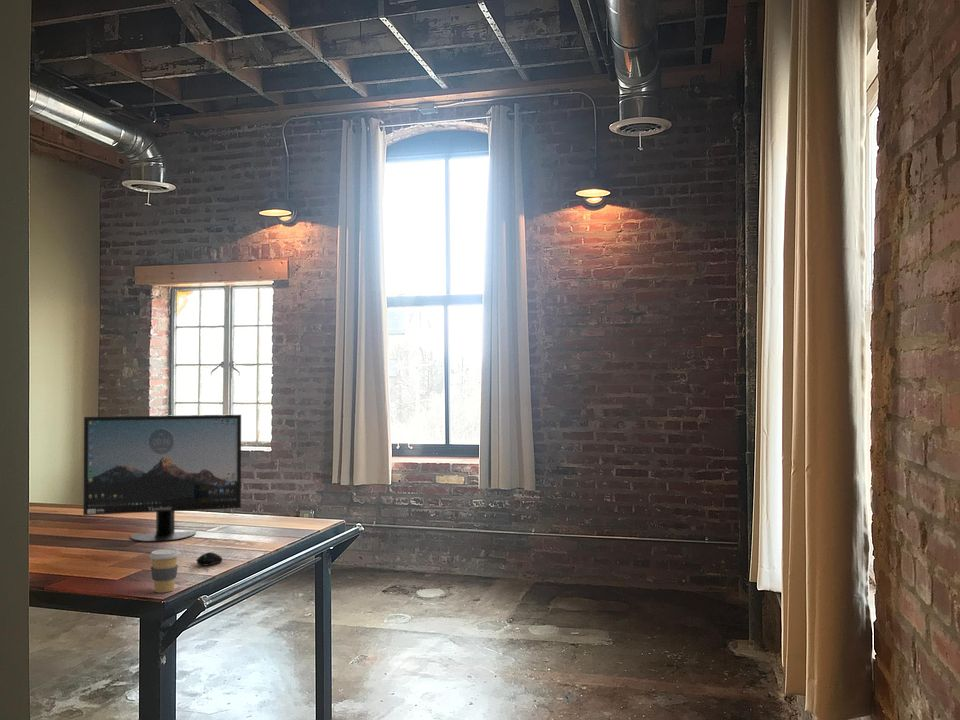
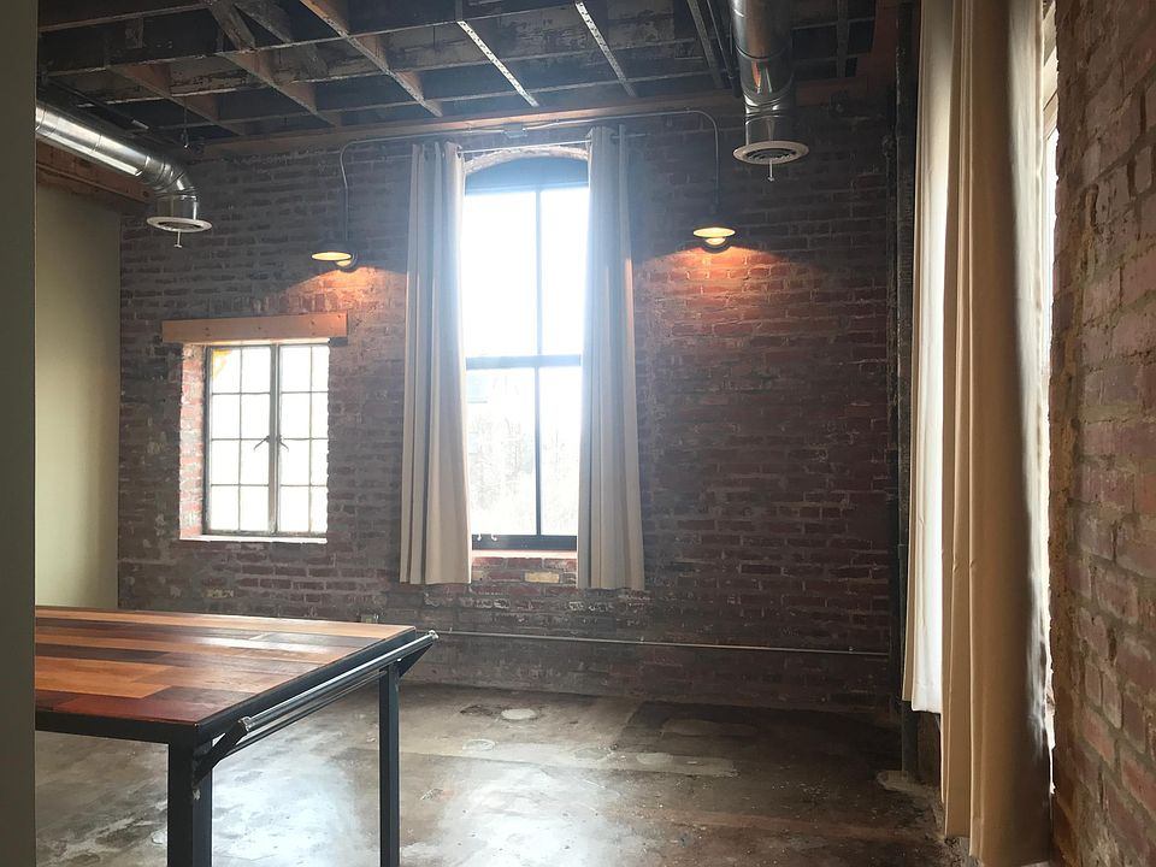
- monitor (164, 476)
- coffee cup (164, 570)
- computer mouse (208, 559)
